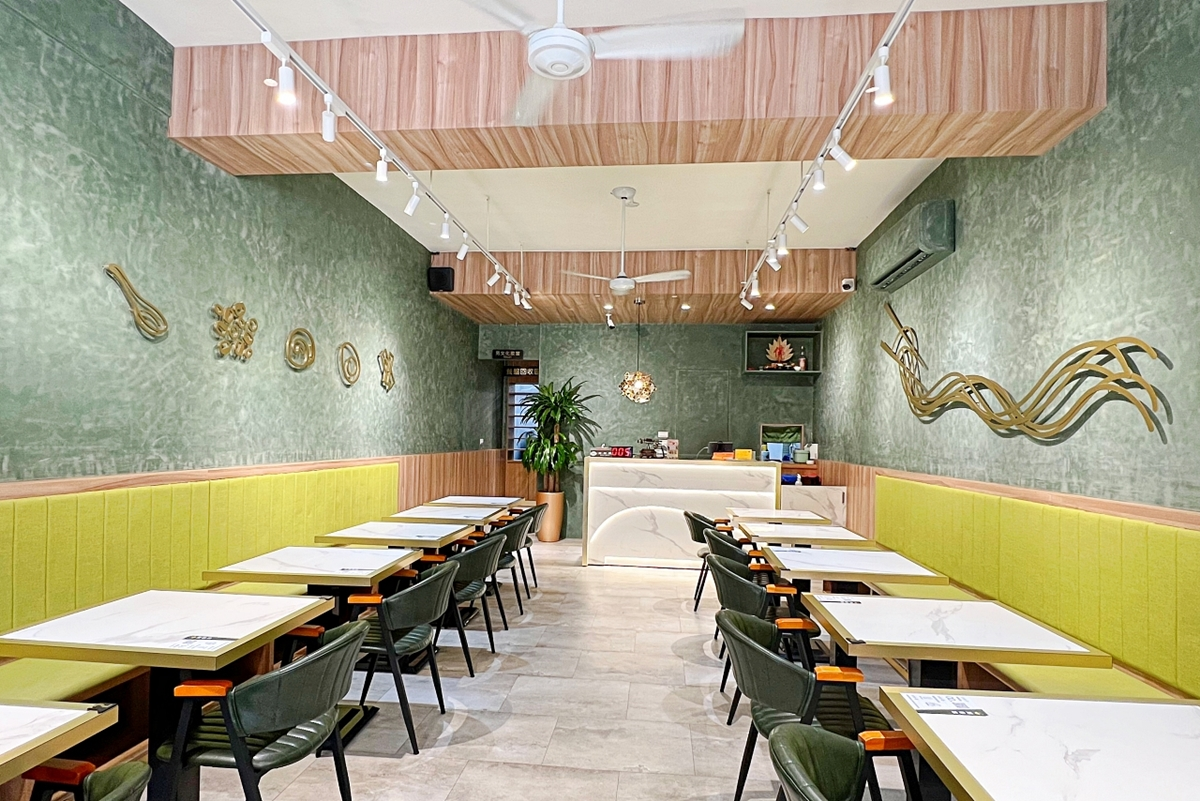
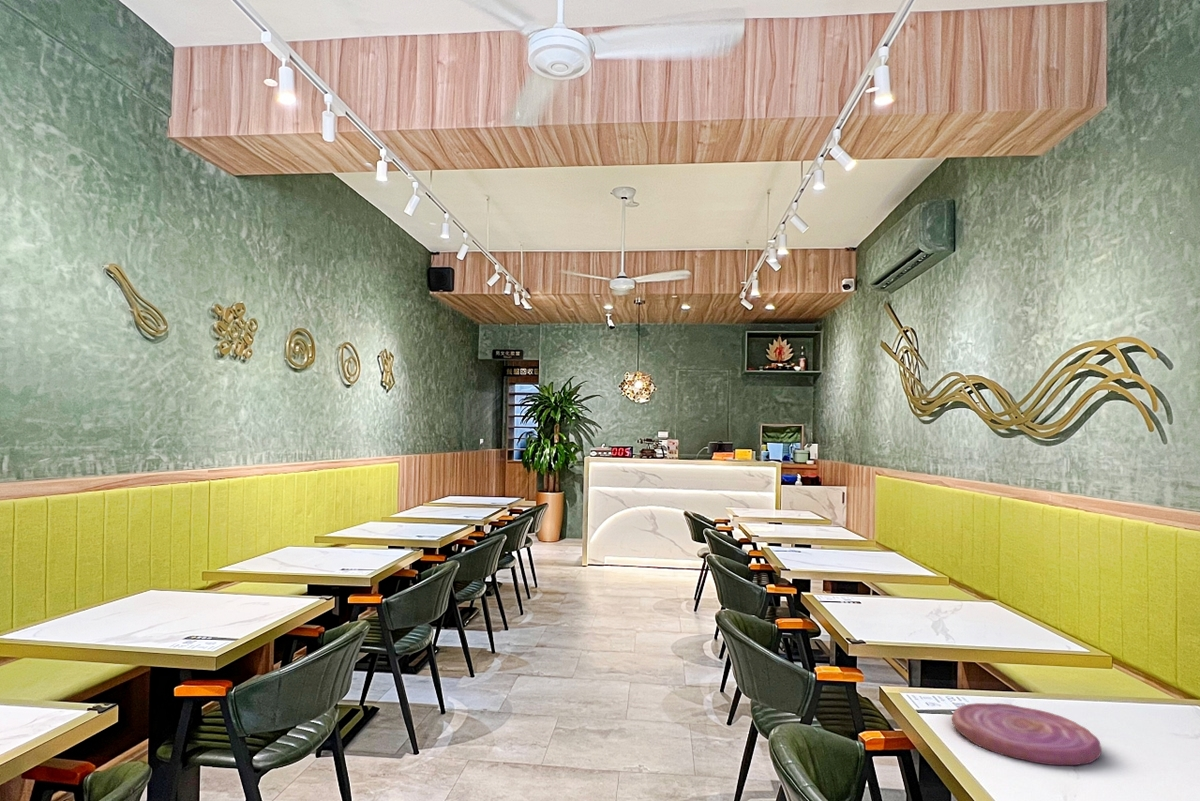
+ plate (1023, 730)
